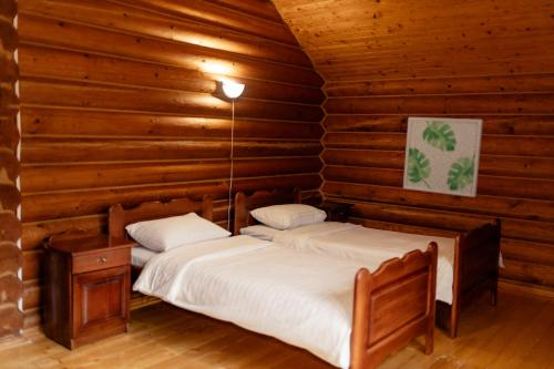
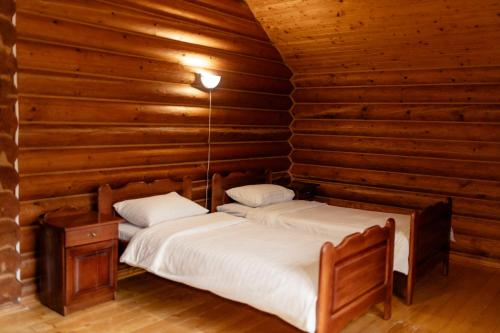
- wall art (441, 155)
